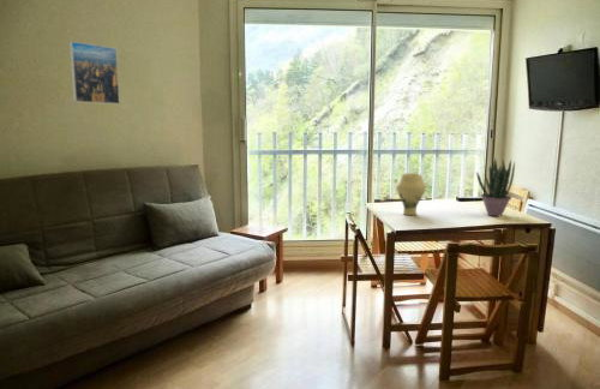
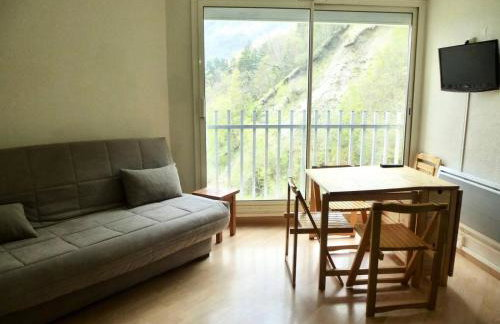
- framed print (95, 73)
- vase (410, 193)
- potted plant (496, 186)
